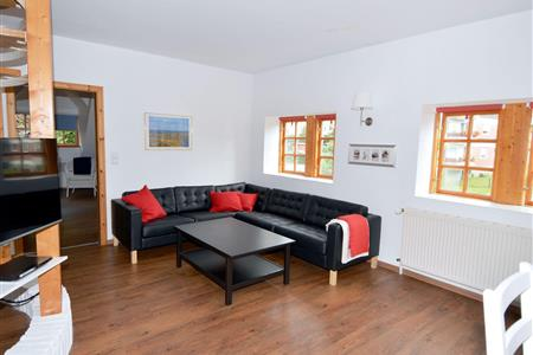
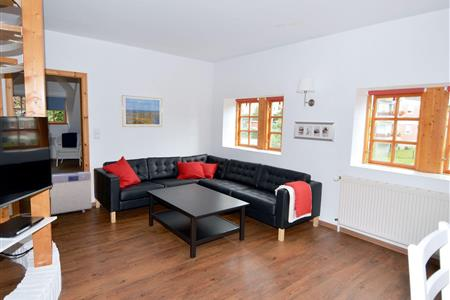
+ air purifier (64, 193)
